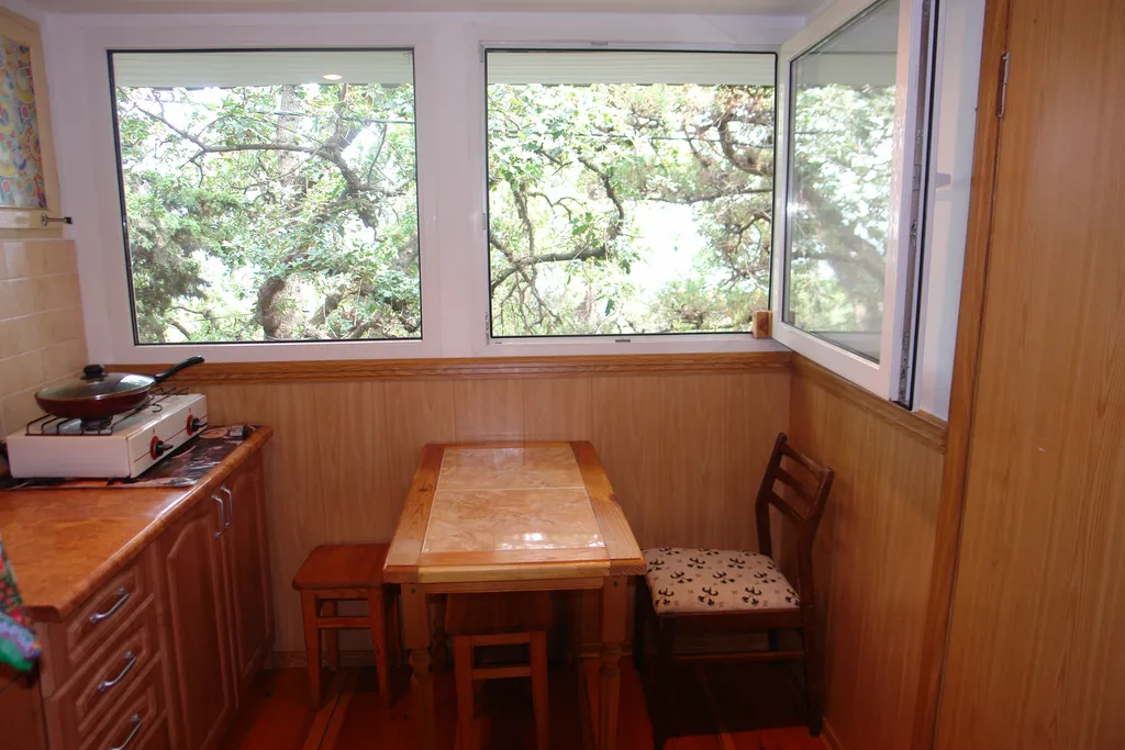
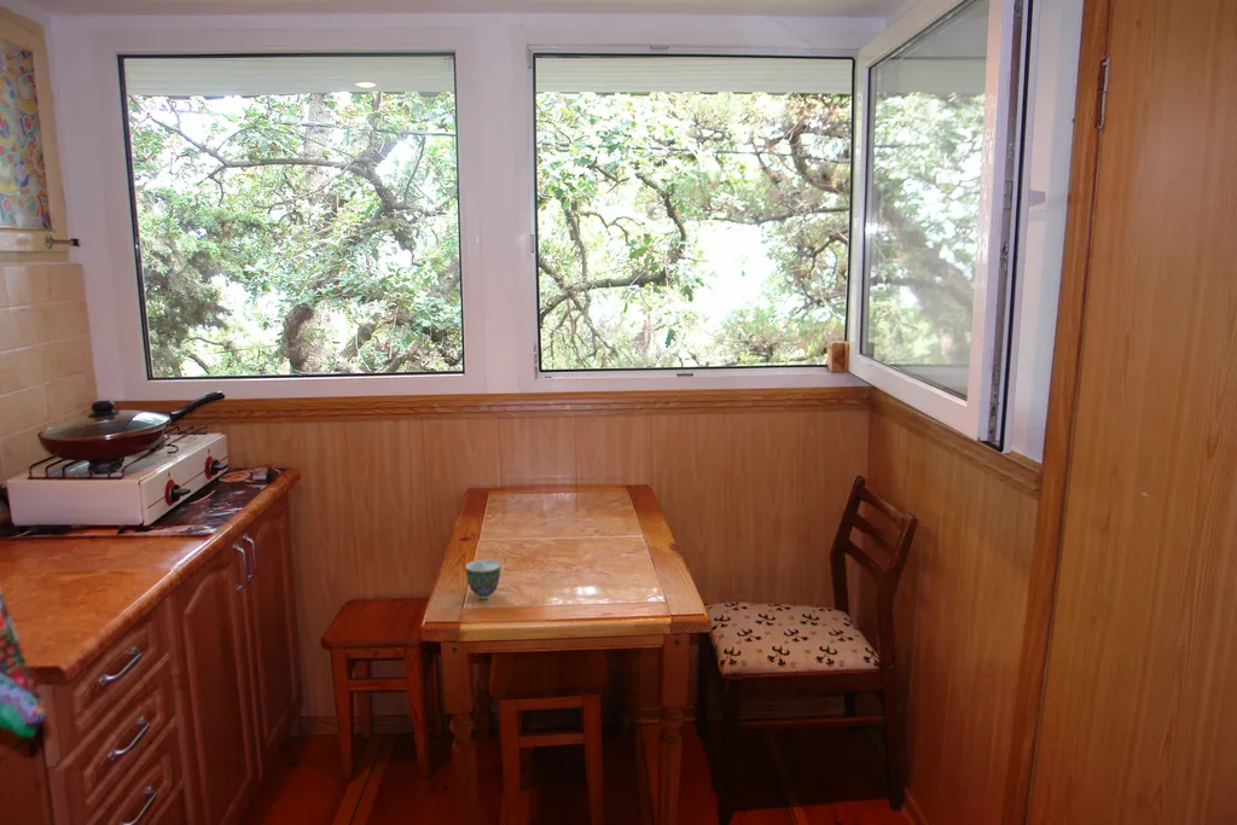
+ teacup (483, 575)
